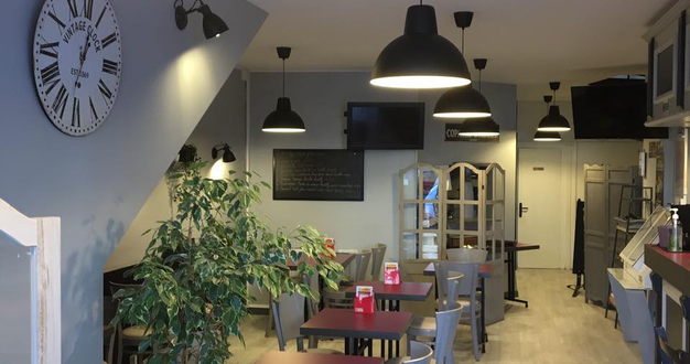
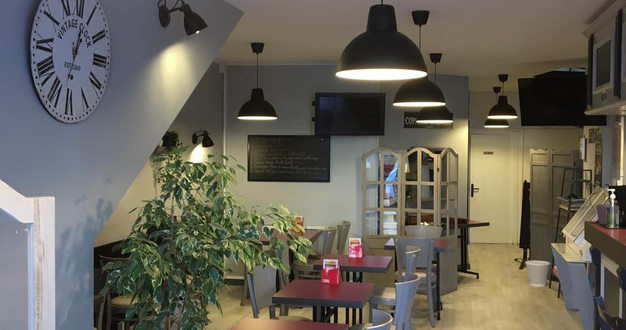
+ wastebasket (537, 273)
